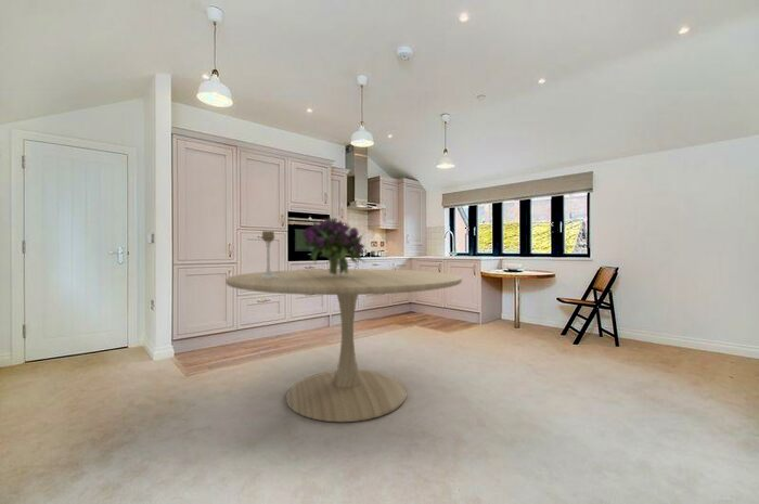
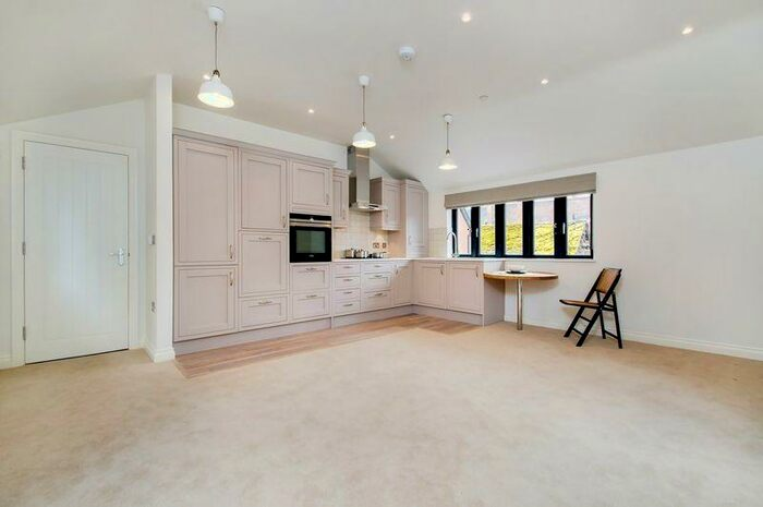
- candle holder (268, 254)
- dining table (347, 334)
- bouquet (334, 246)
